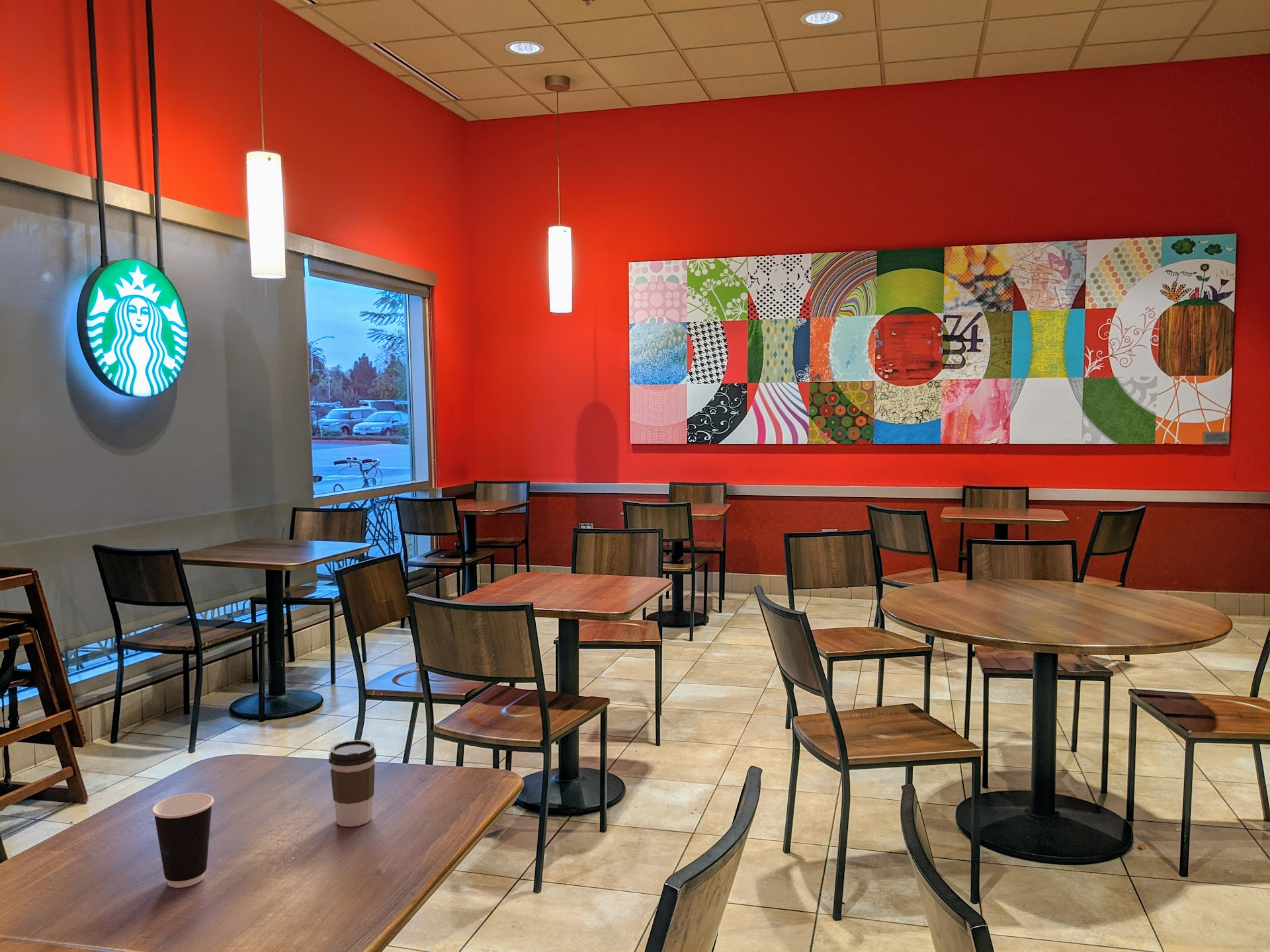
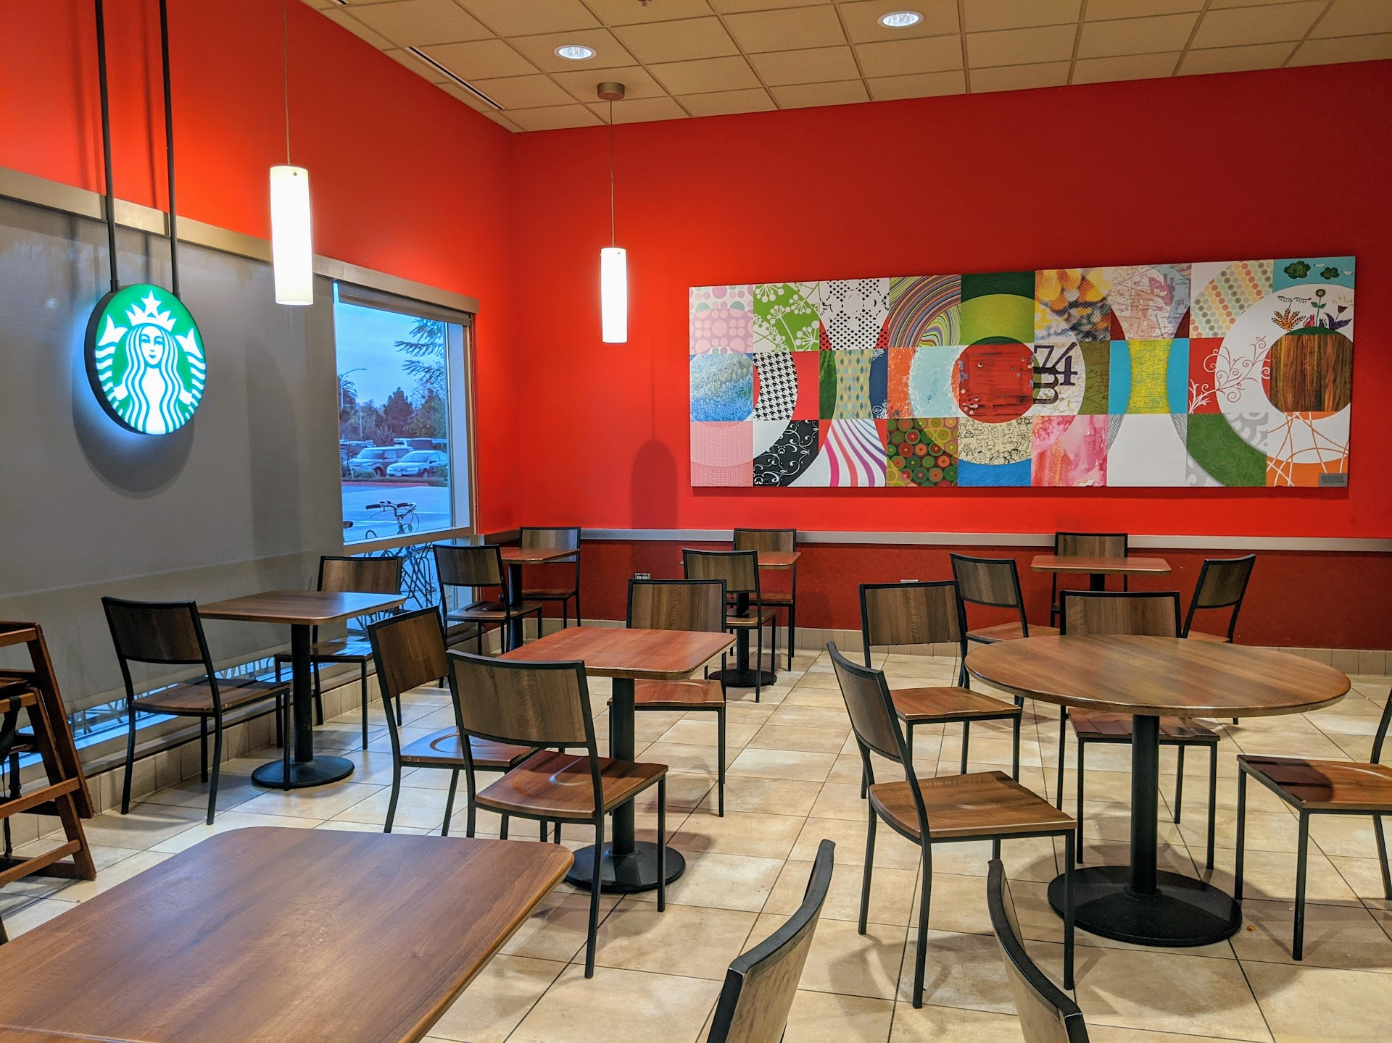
- dixie cup (185, 842)
- coffee cup (353, 783)
